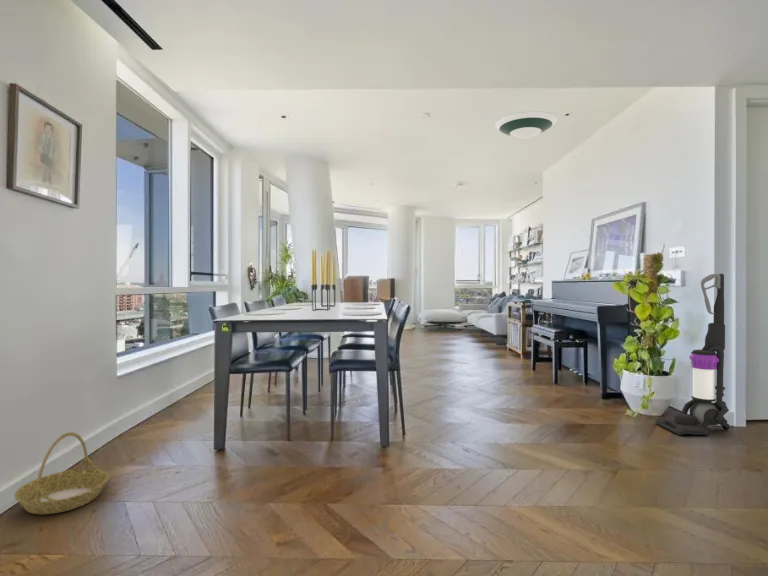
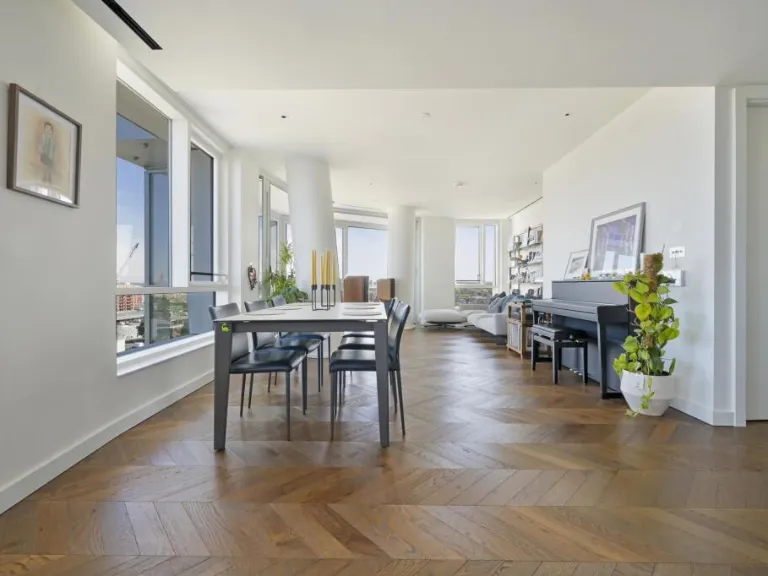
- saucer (525, 130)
- vacuum cleaner (698, 351)
- basket (64, 471)
